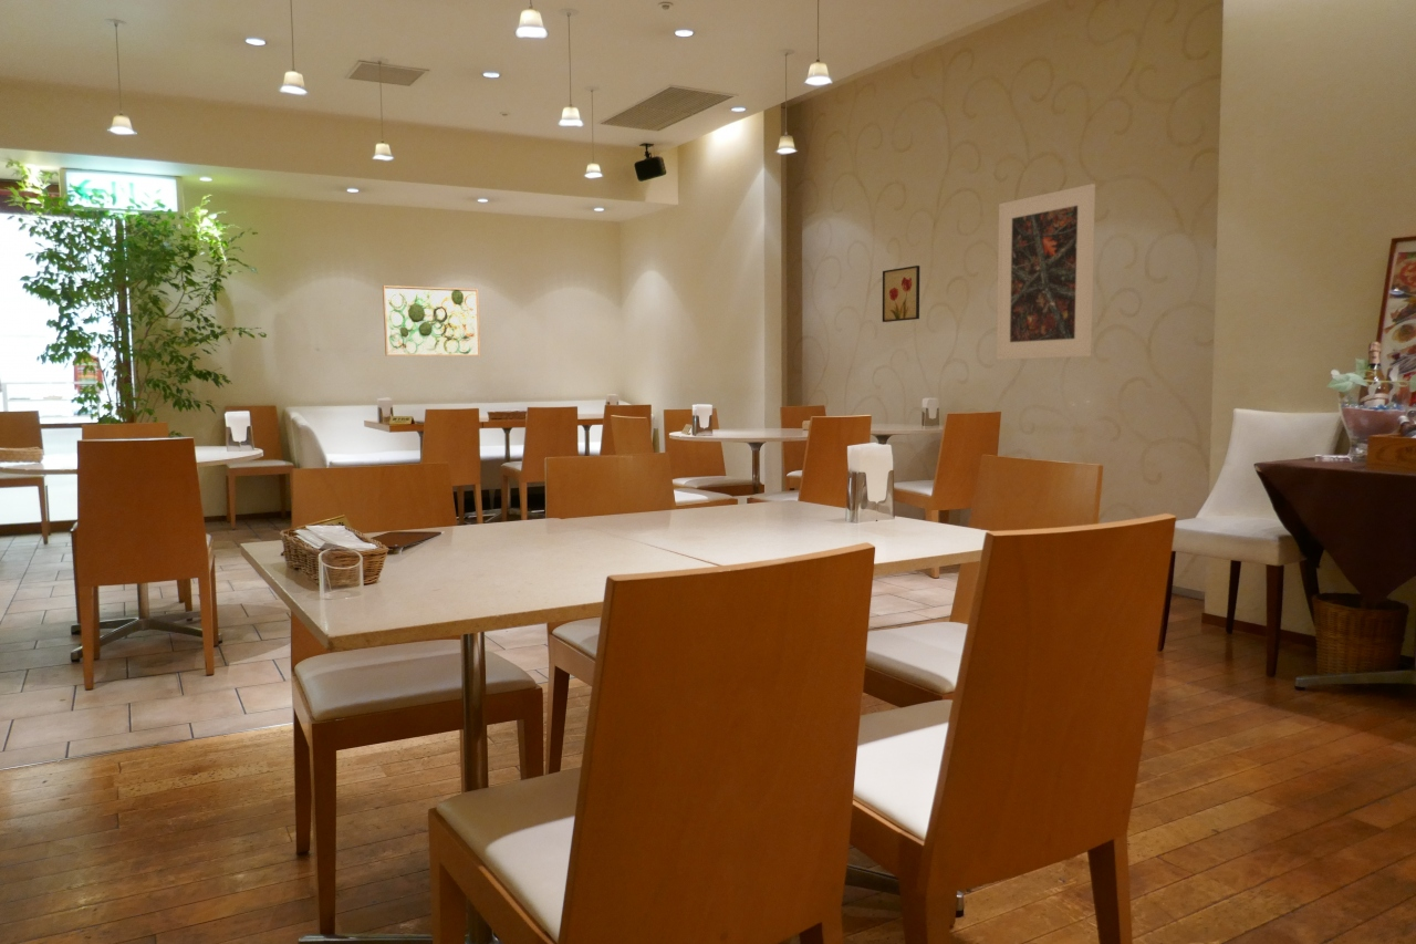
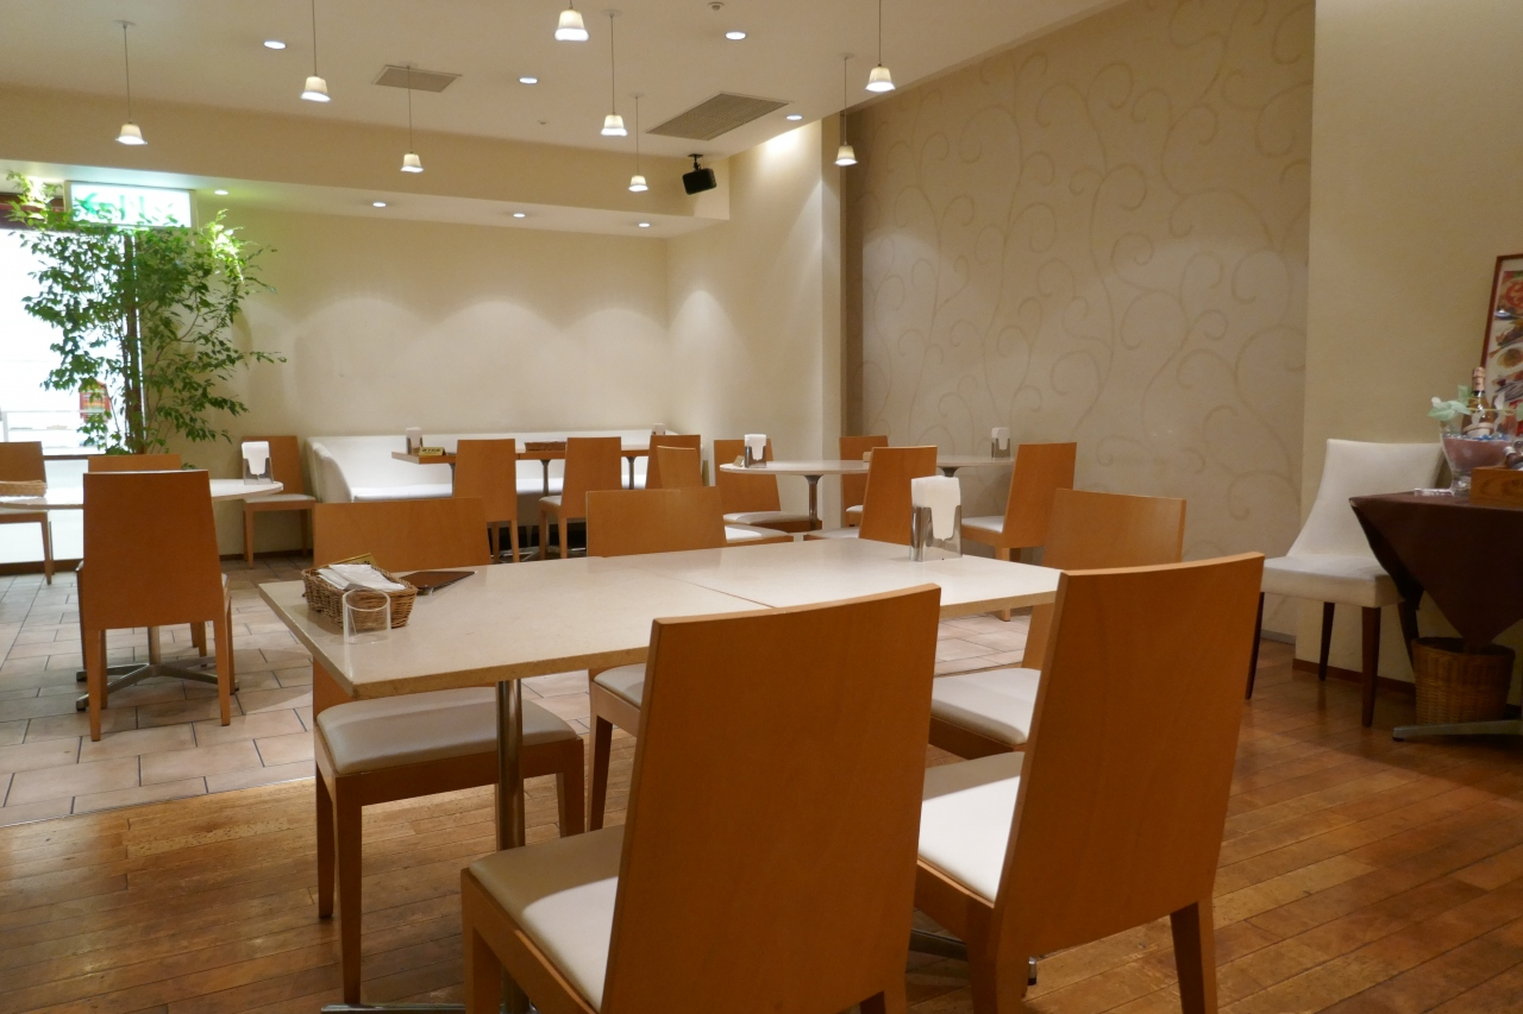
- wall art (433, 321)
- wall art (900, 294)
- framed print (1042, 277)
